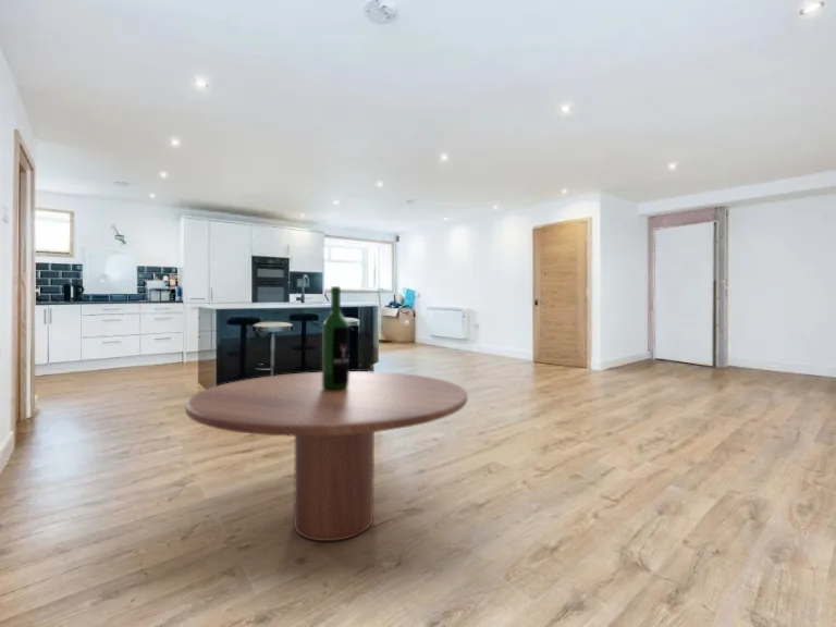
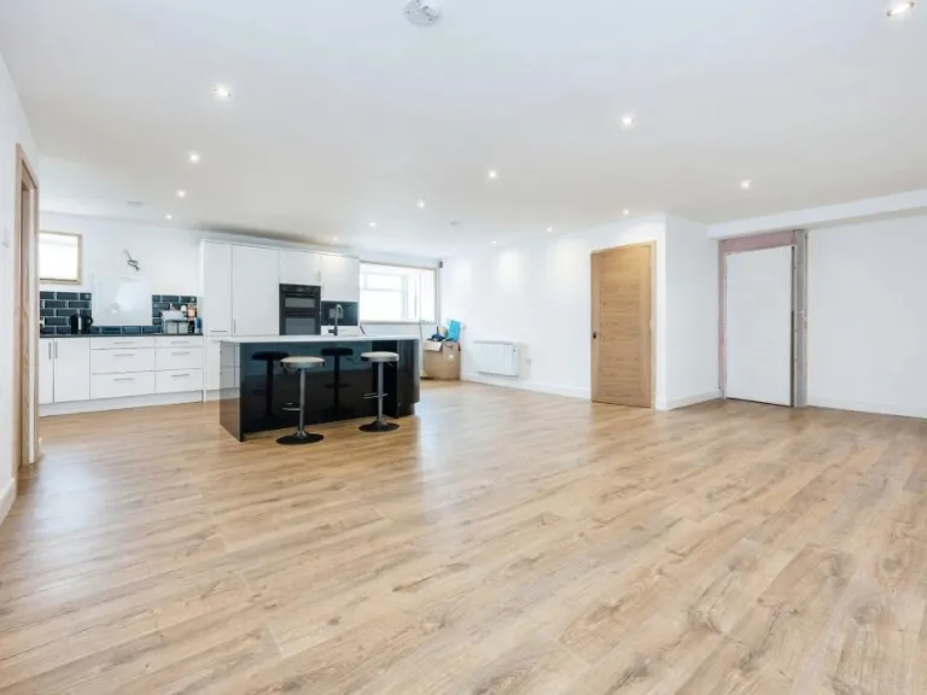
- dining table (335, 403)
